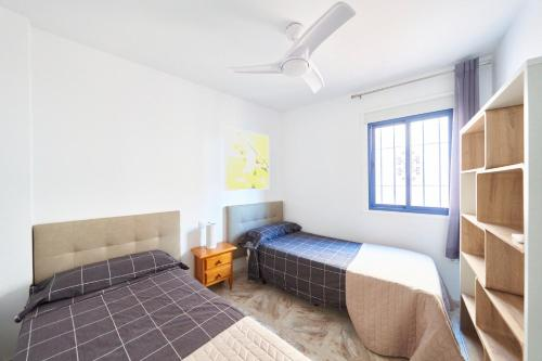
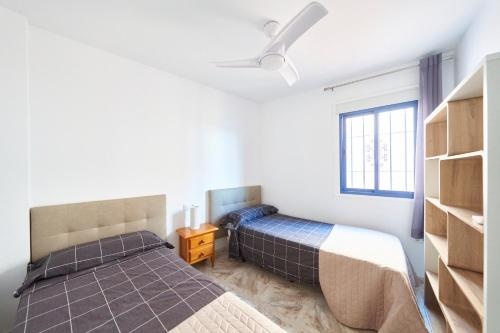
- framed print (248, 160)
